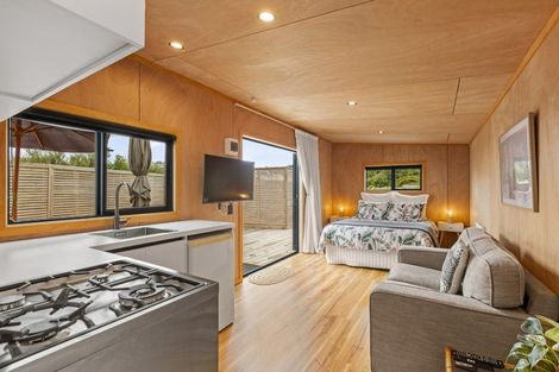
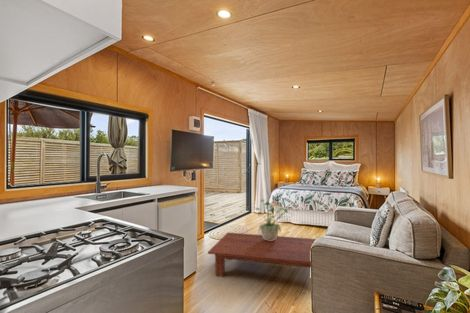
+ potted plant (276, 214)
+ coffee table (269, 257)
